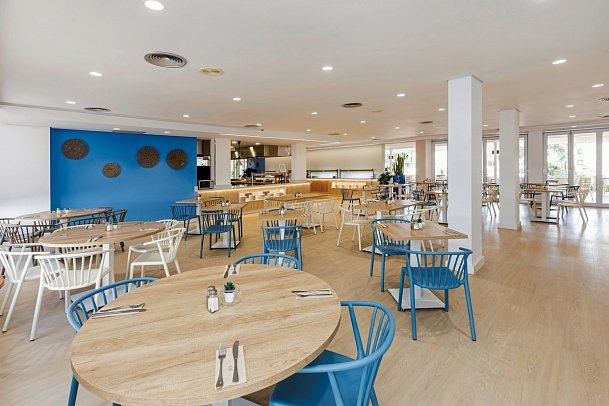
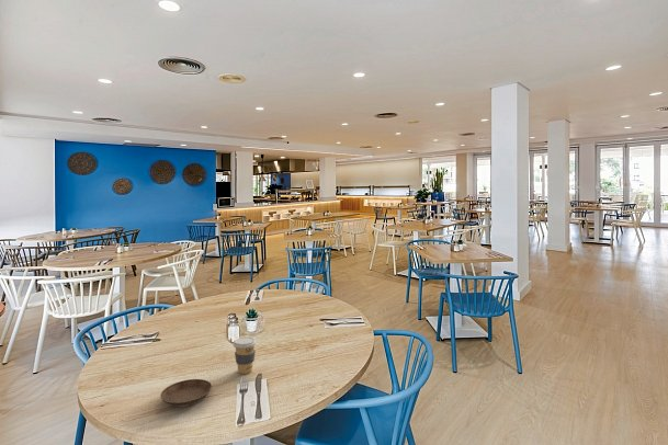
+ saucer (186, 393)
+ coffee cup (245, 355)
